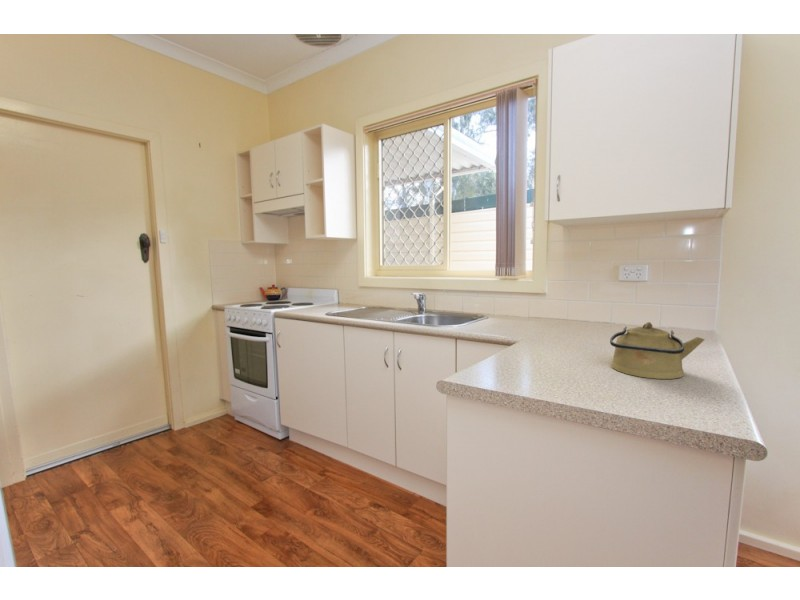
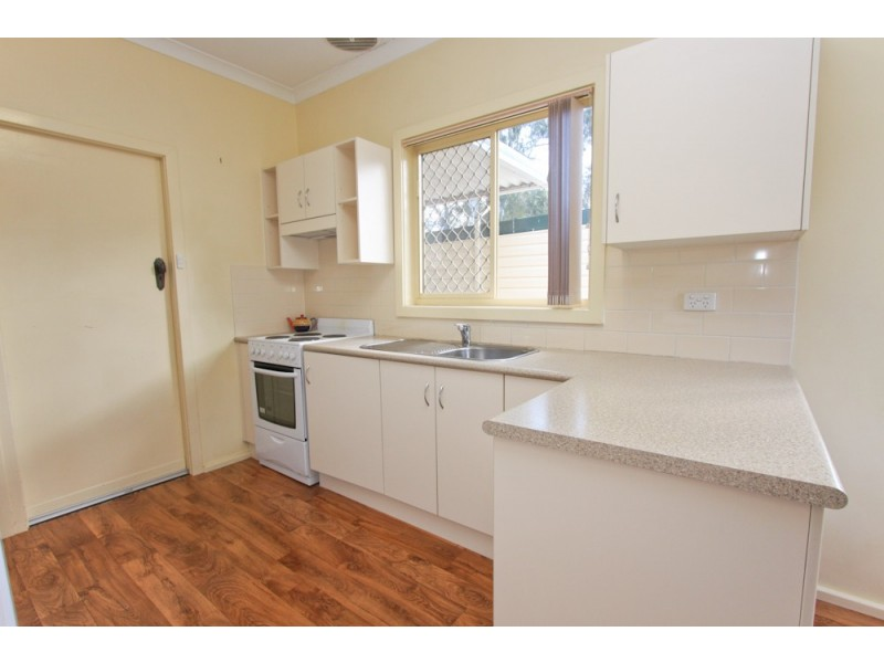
- kettle (655, 347)
